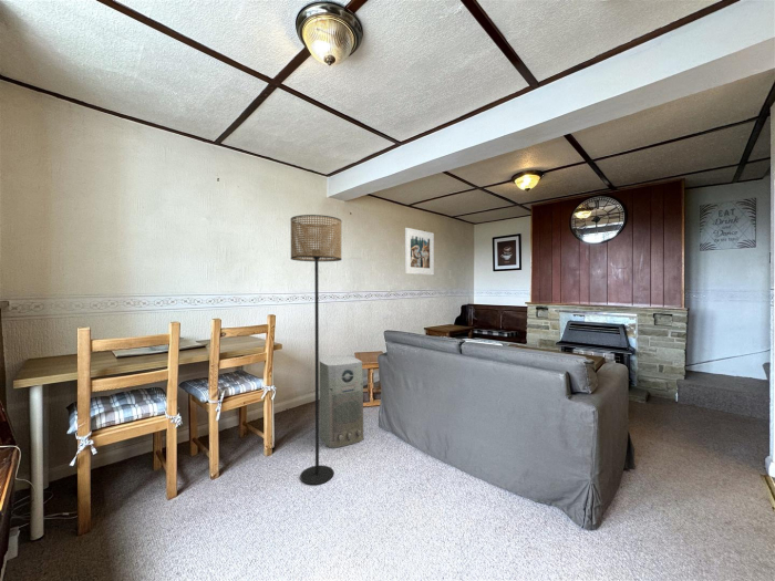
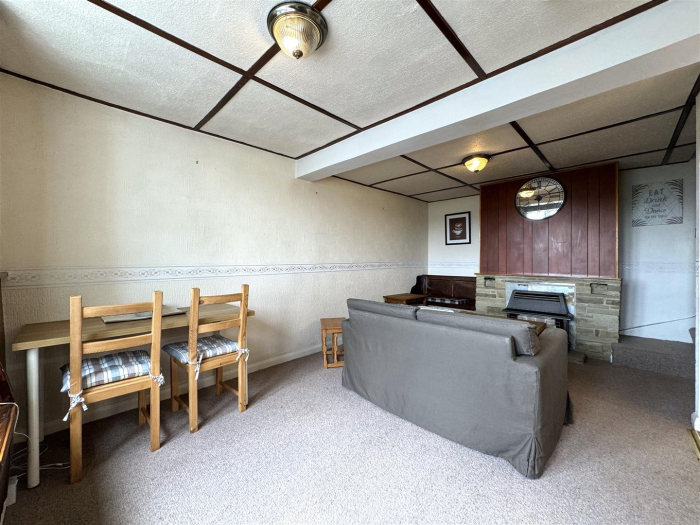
- air purifier (339, 397)
- floor lamp (317, 347)
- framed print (420, 252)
